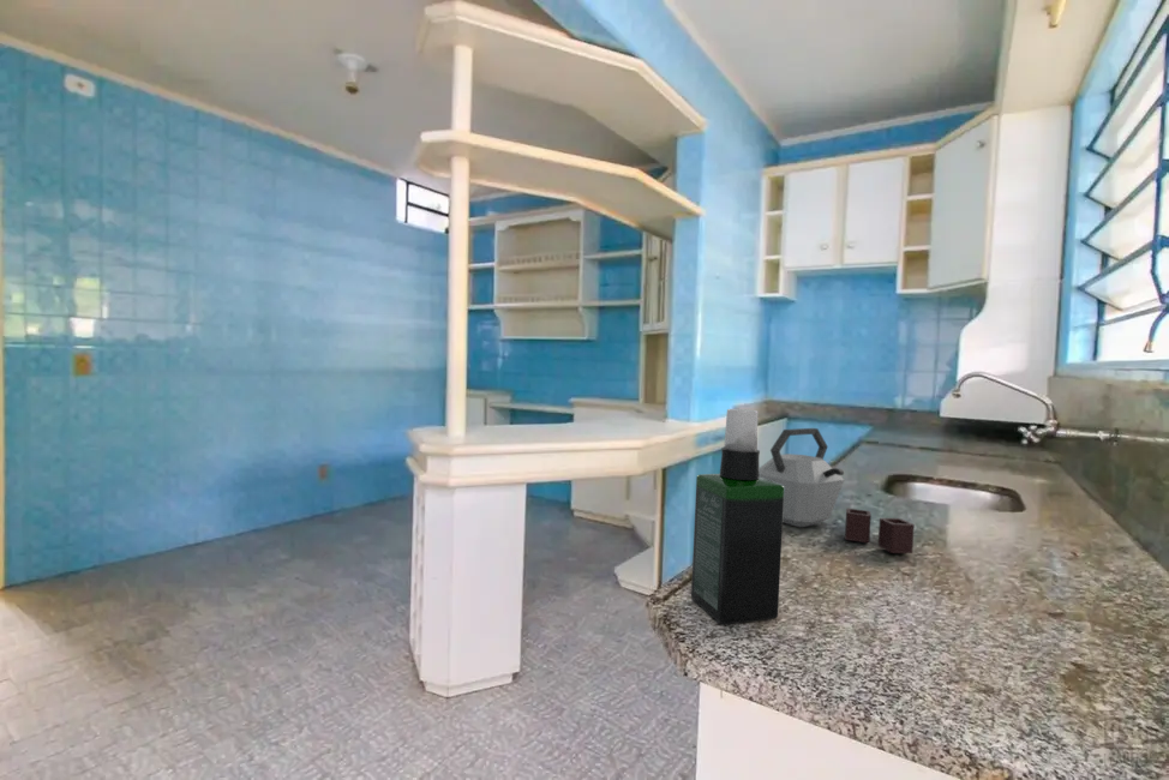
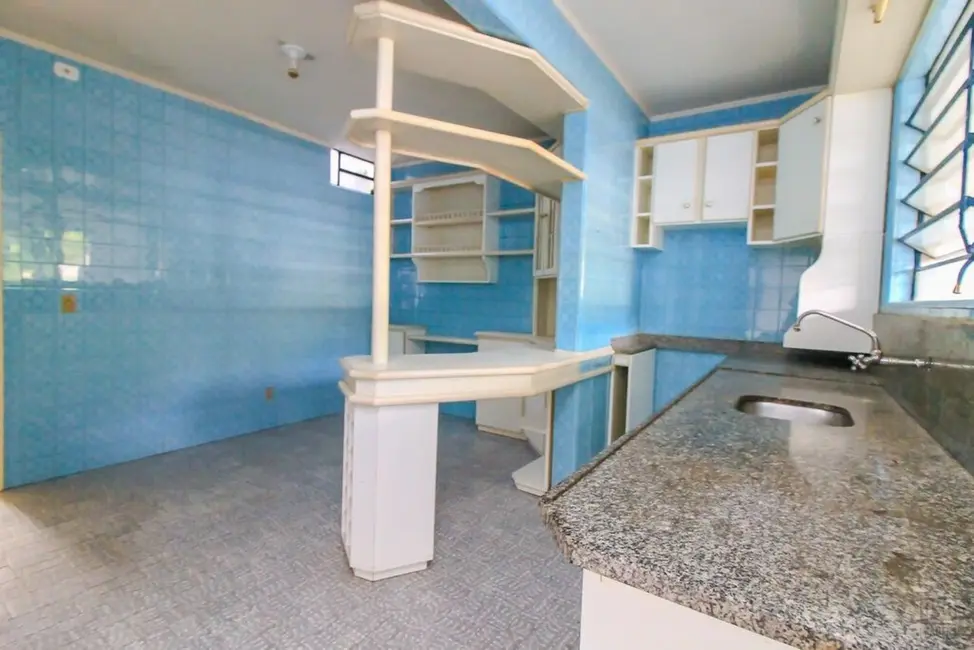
- kettle (833, 482)
- spray bottle (737, 509)
